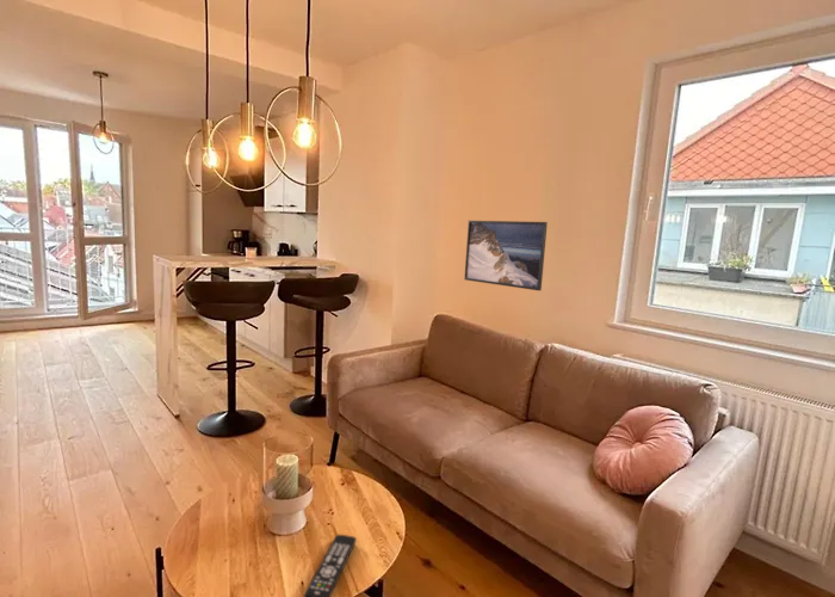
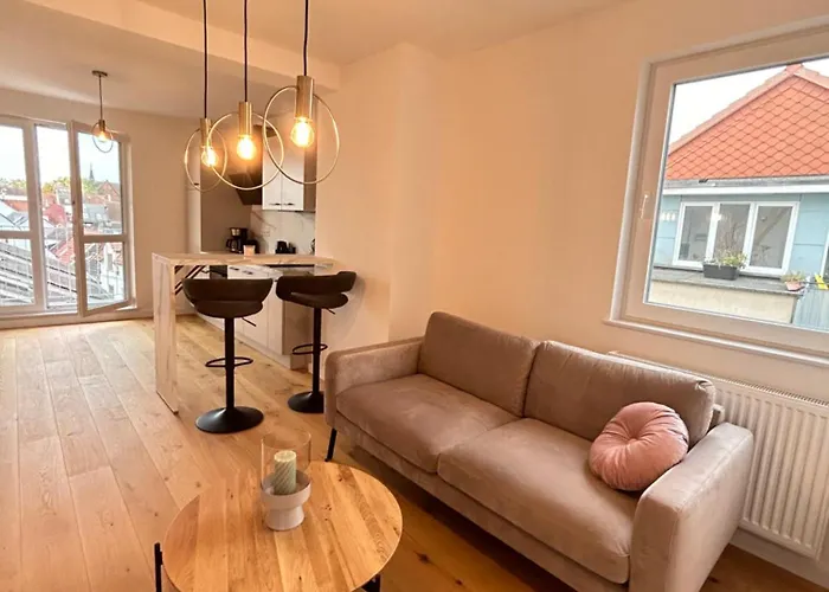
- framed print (502, 253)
- remote control (332, 566)
